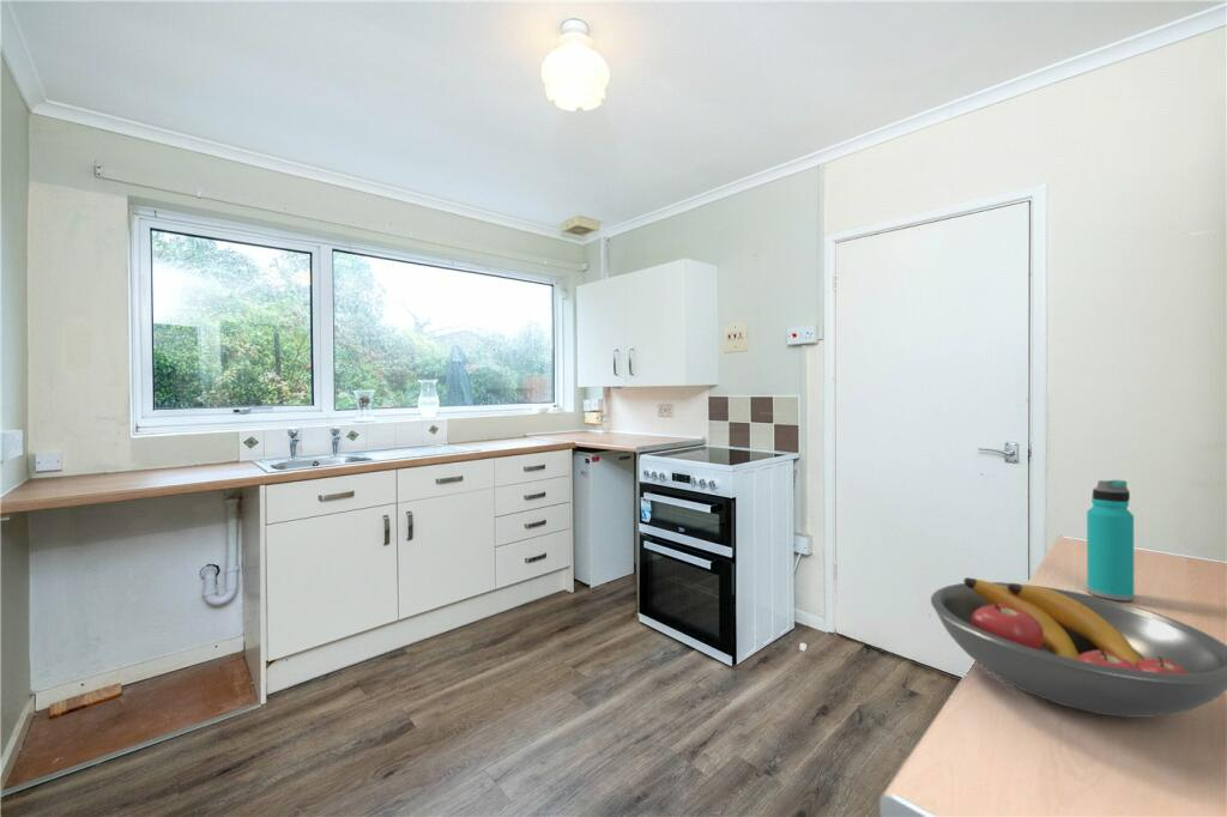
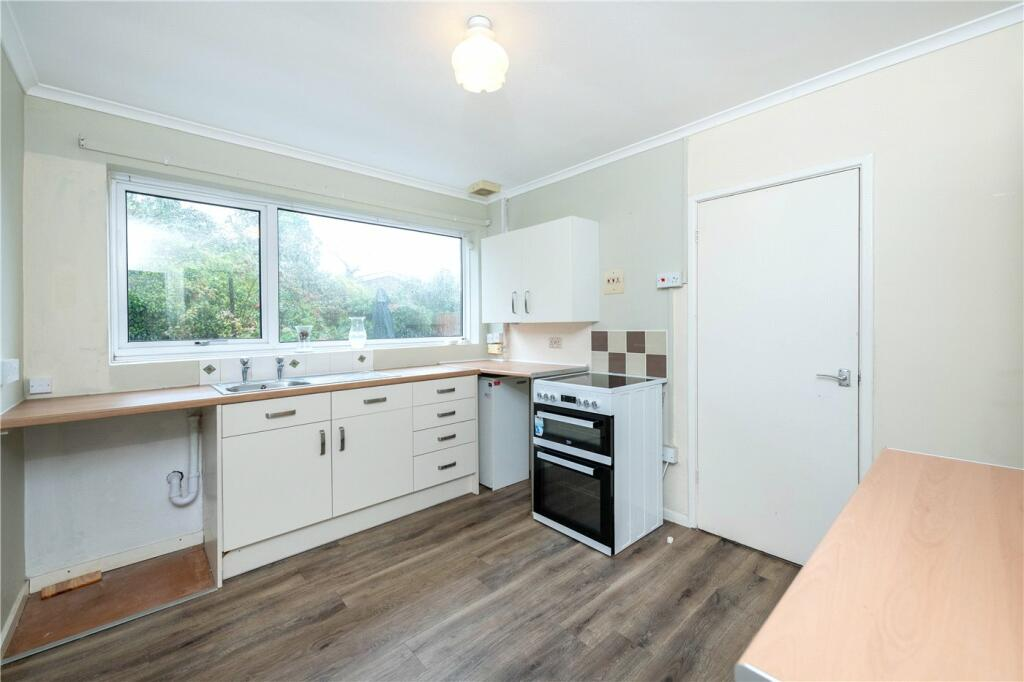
- water bottle (1110, 537)
- fruit bowl (1064, 643)
